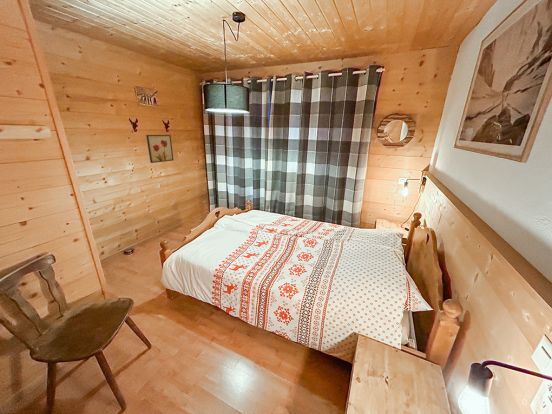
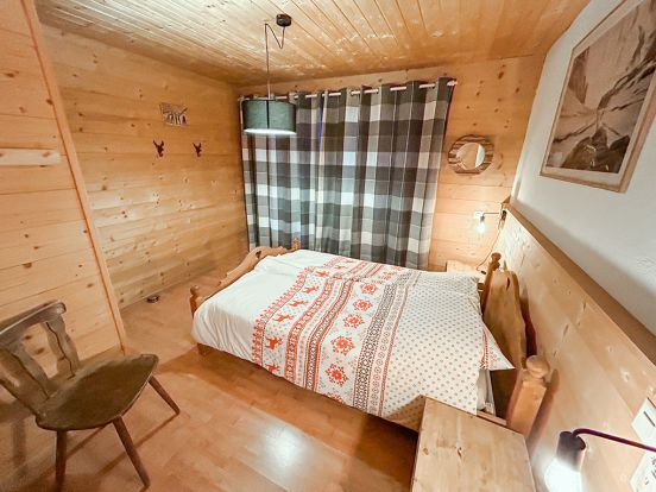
- wall art (160, 148)
